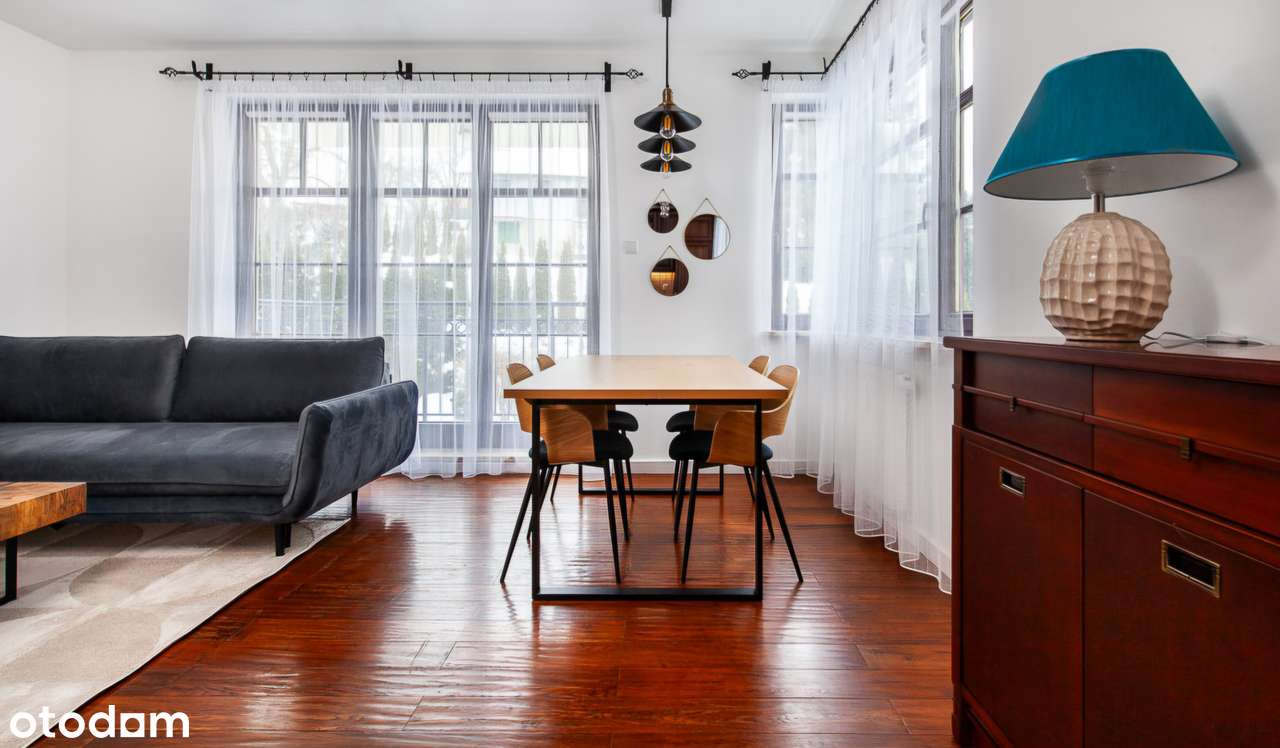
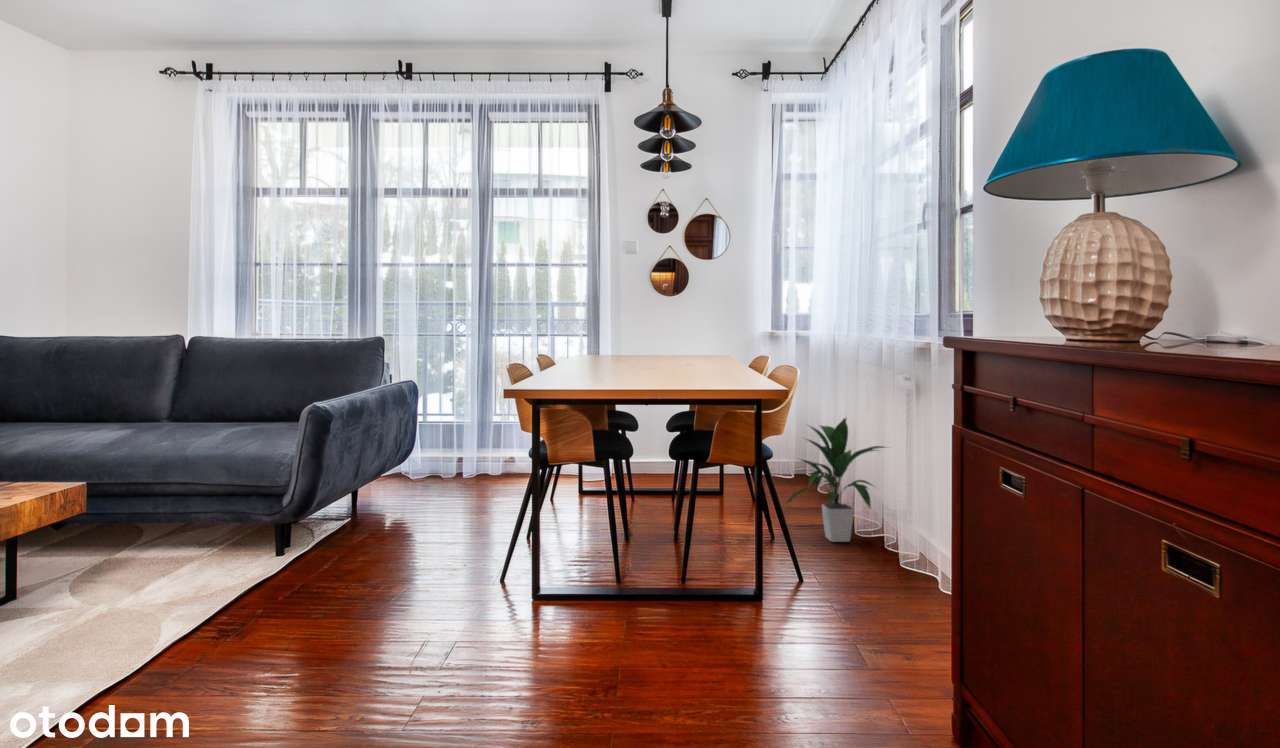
+ indoor plant (832, 476)
